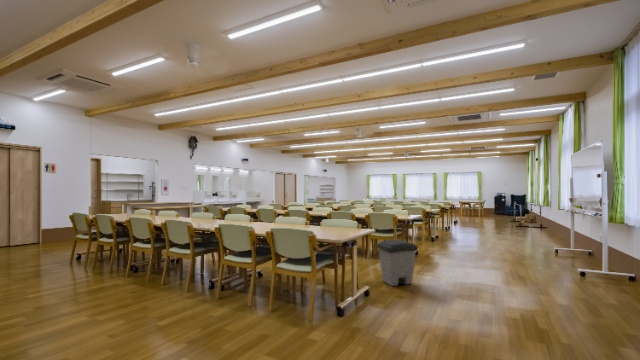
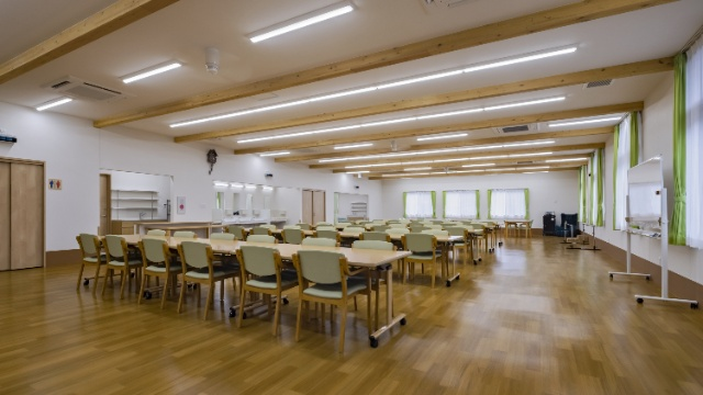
- trash can (396, 261)
